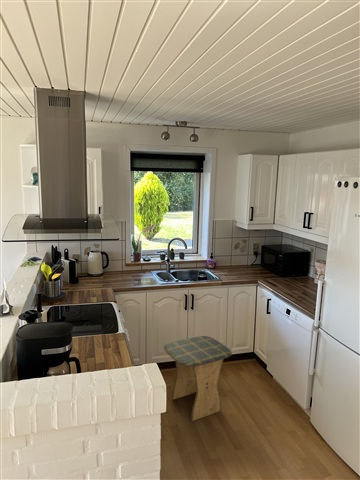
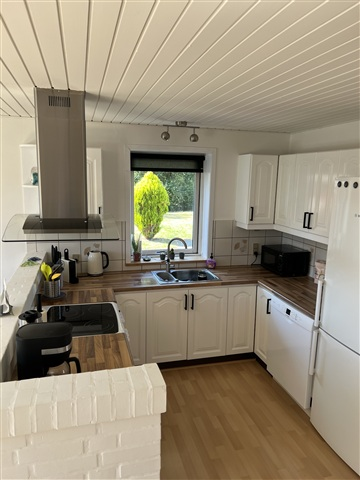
- stool (196, 377)
